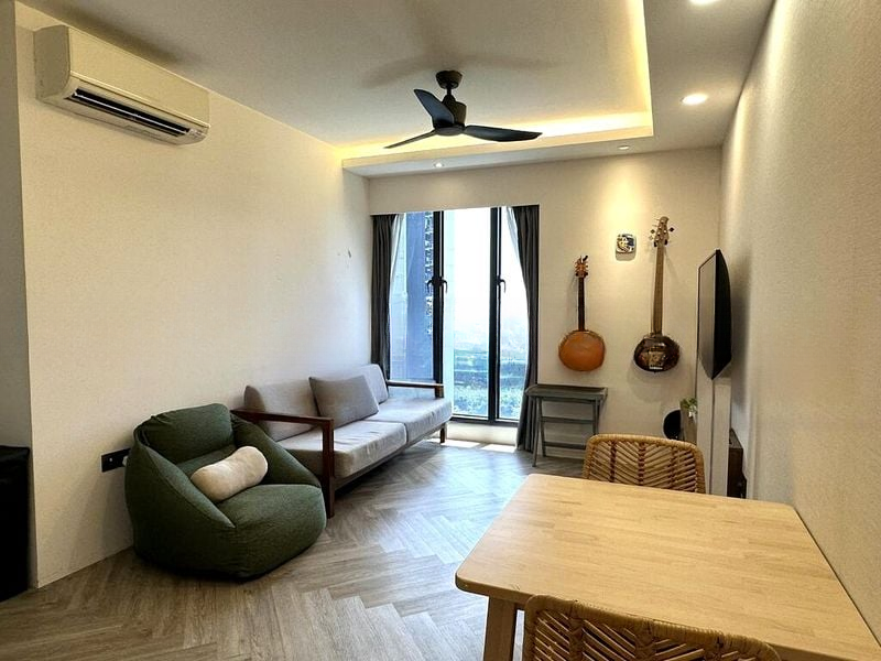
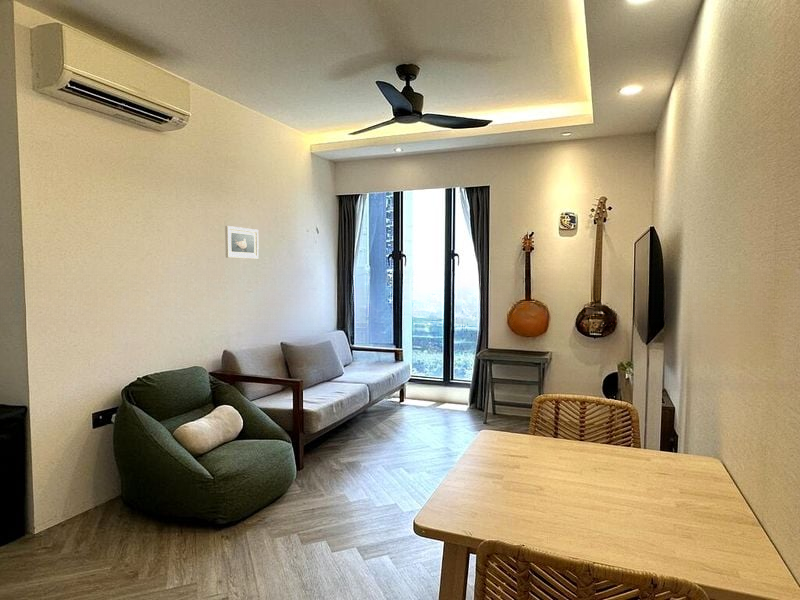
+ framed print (242, 243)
